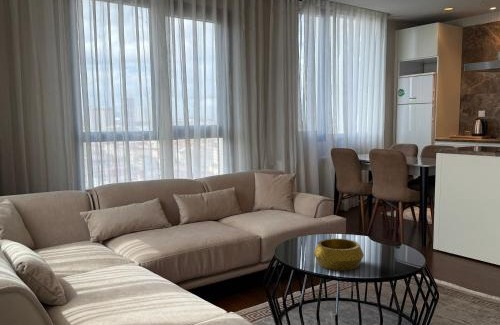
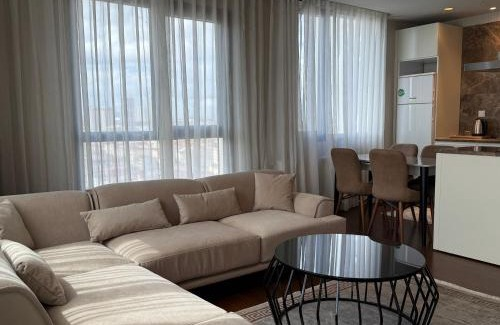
- decorative bowl (338, 253)
